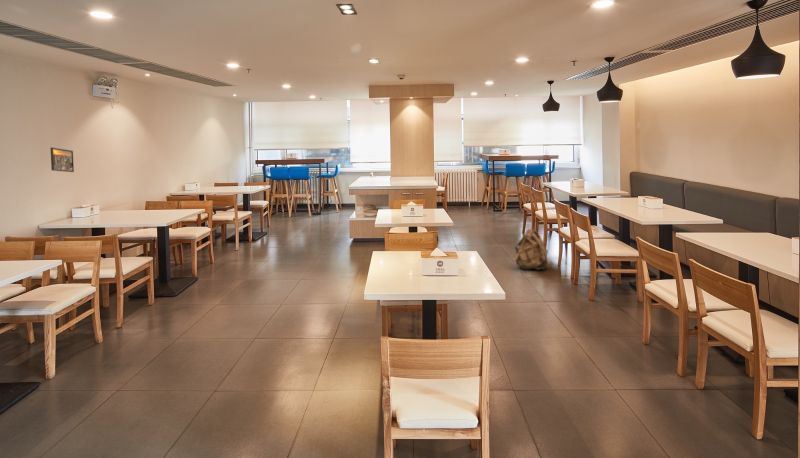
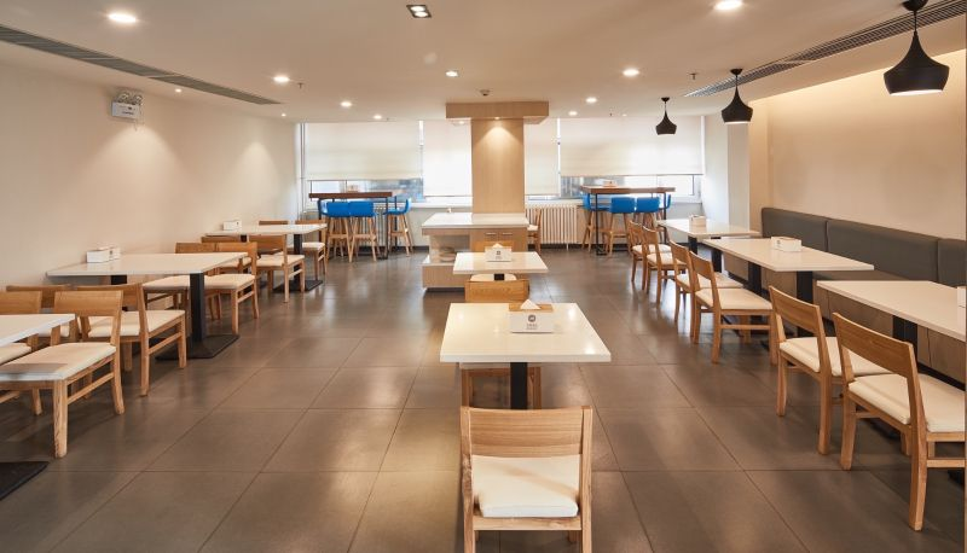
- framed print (62, 160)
- backpack (533, 247)
